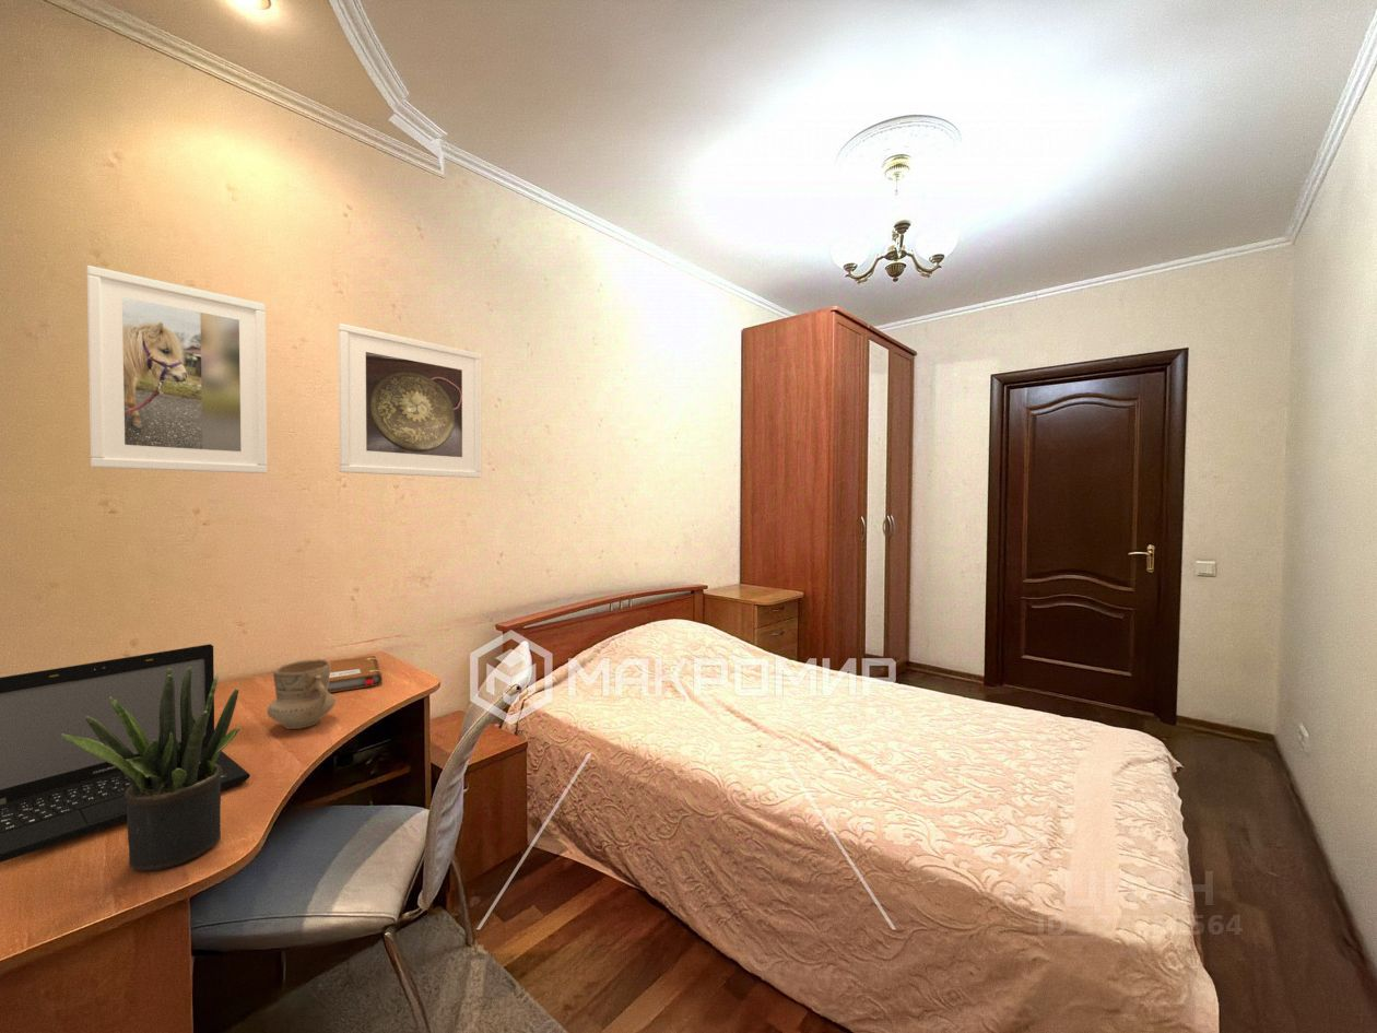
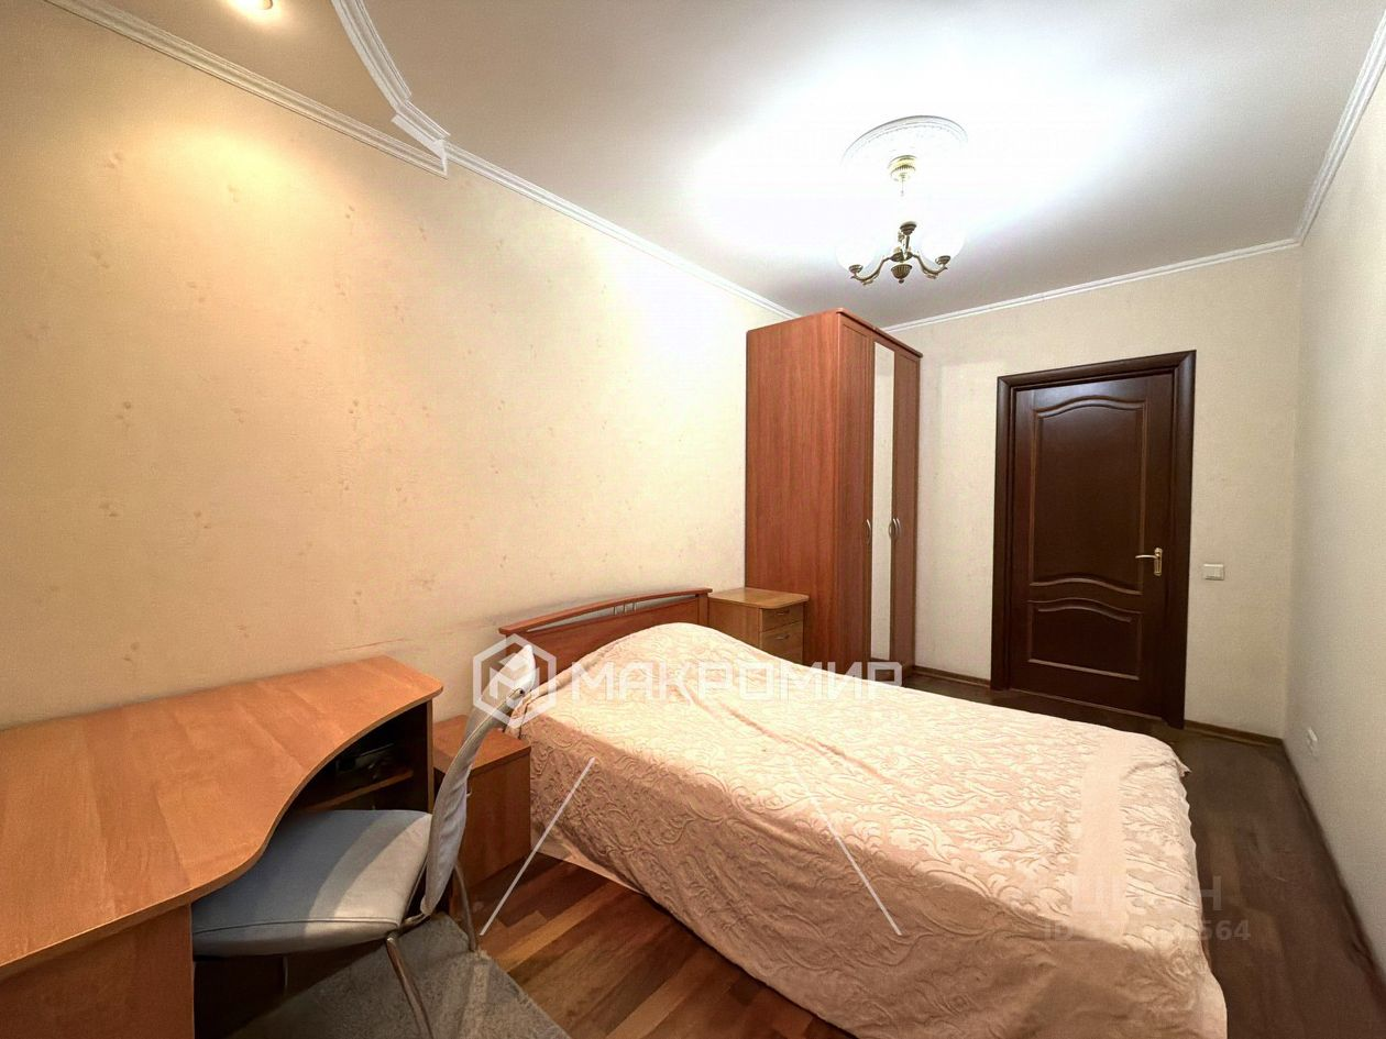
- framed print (185, 378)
- laptop (116, 736)
- potted plant (162, 763)
- mug (302, 694)
- notebook (342, 674)
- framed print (416, 408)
